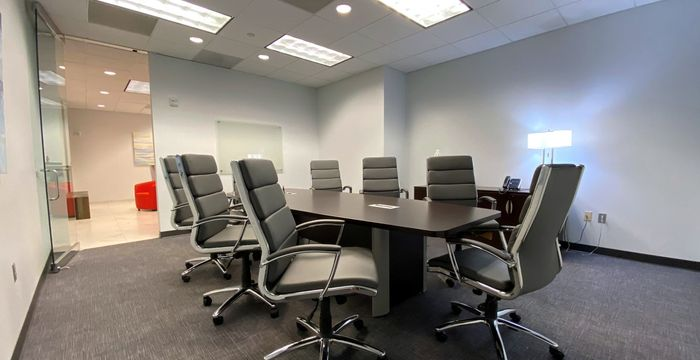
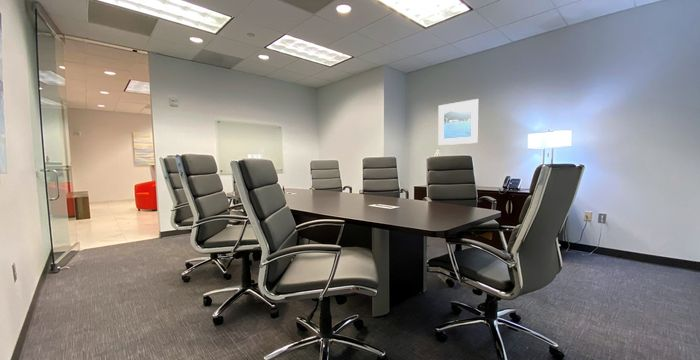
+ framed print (457, 123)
